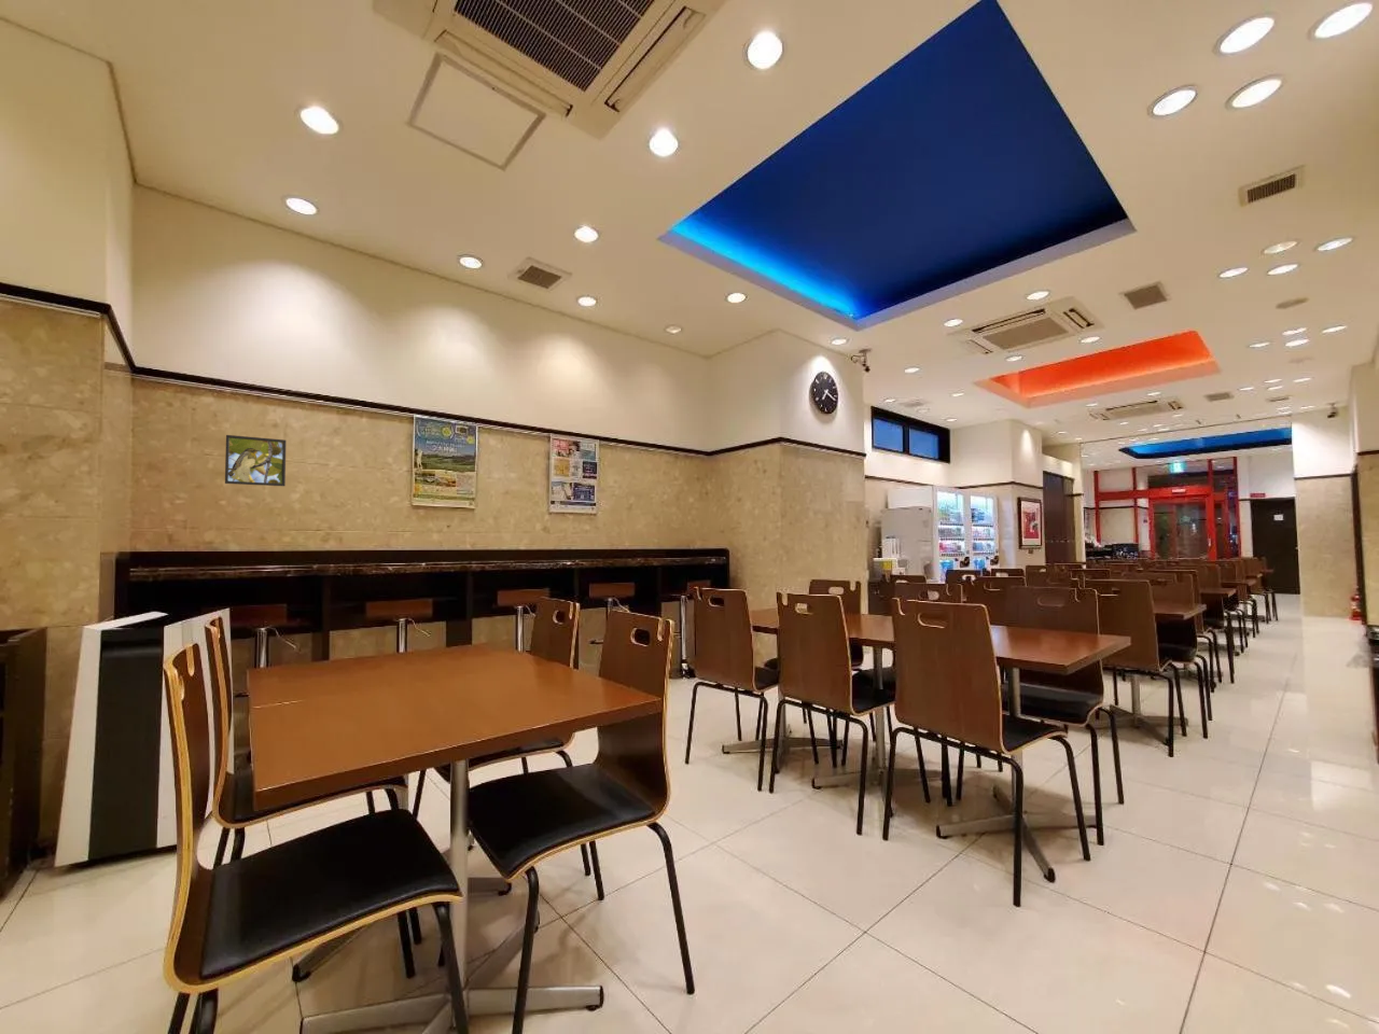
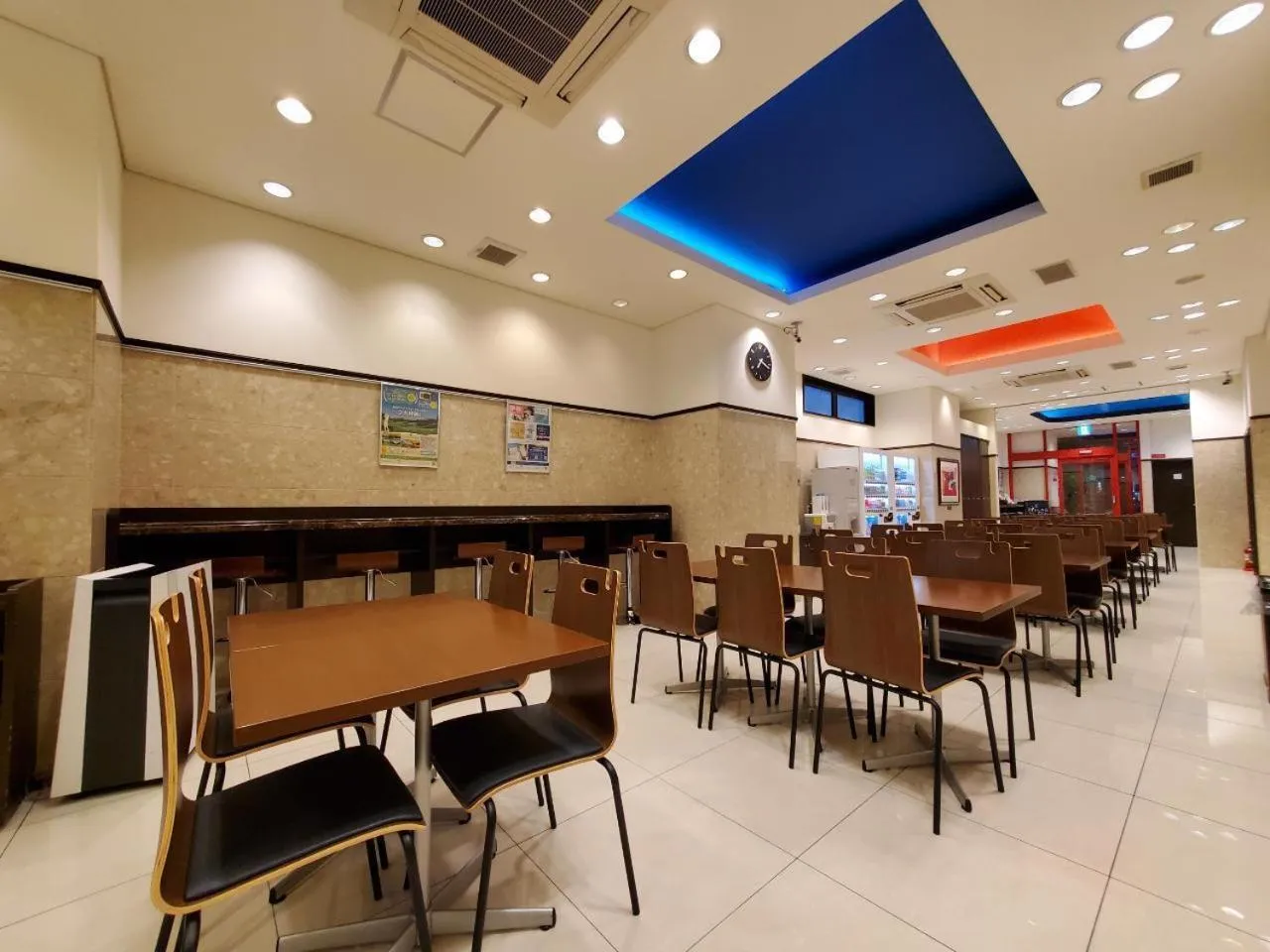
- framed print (255, 461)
